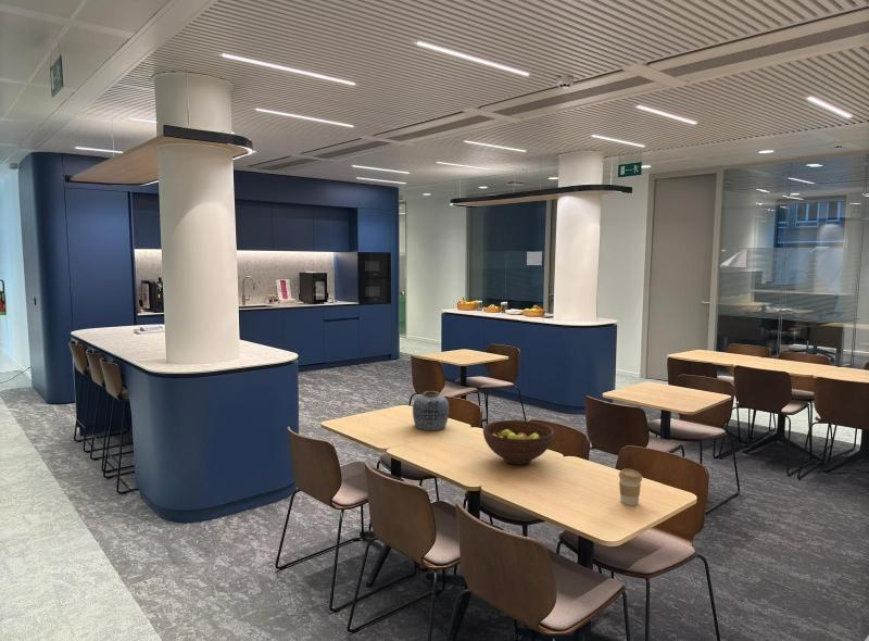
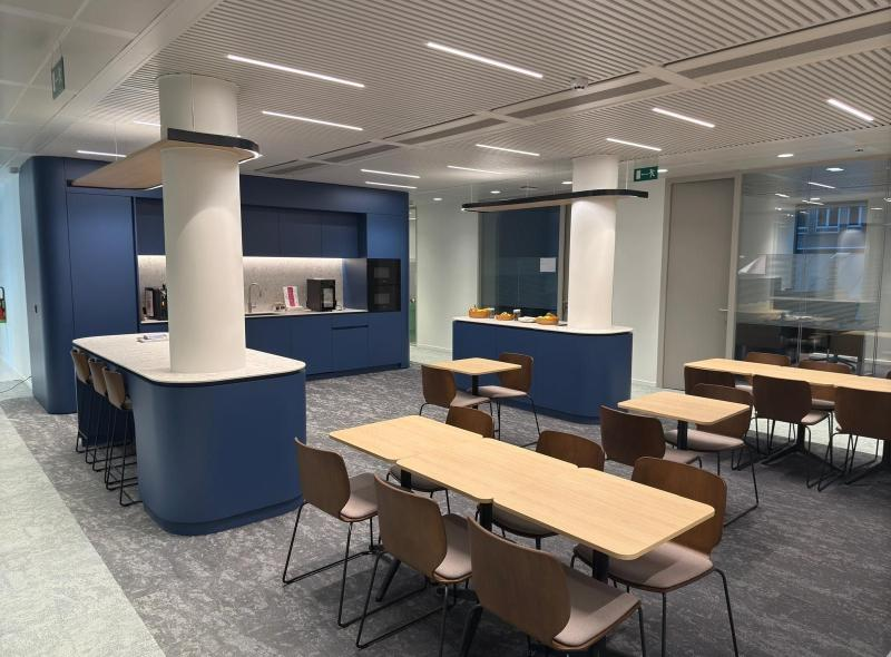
- fruit bowl (517, 444)
- coffee cup (630, 487)
- vase (430, 409)
